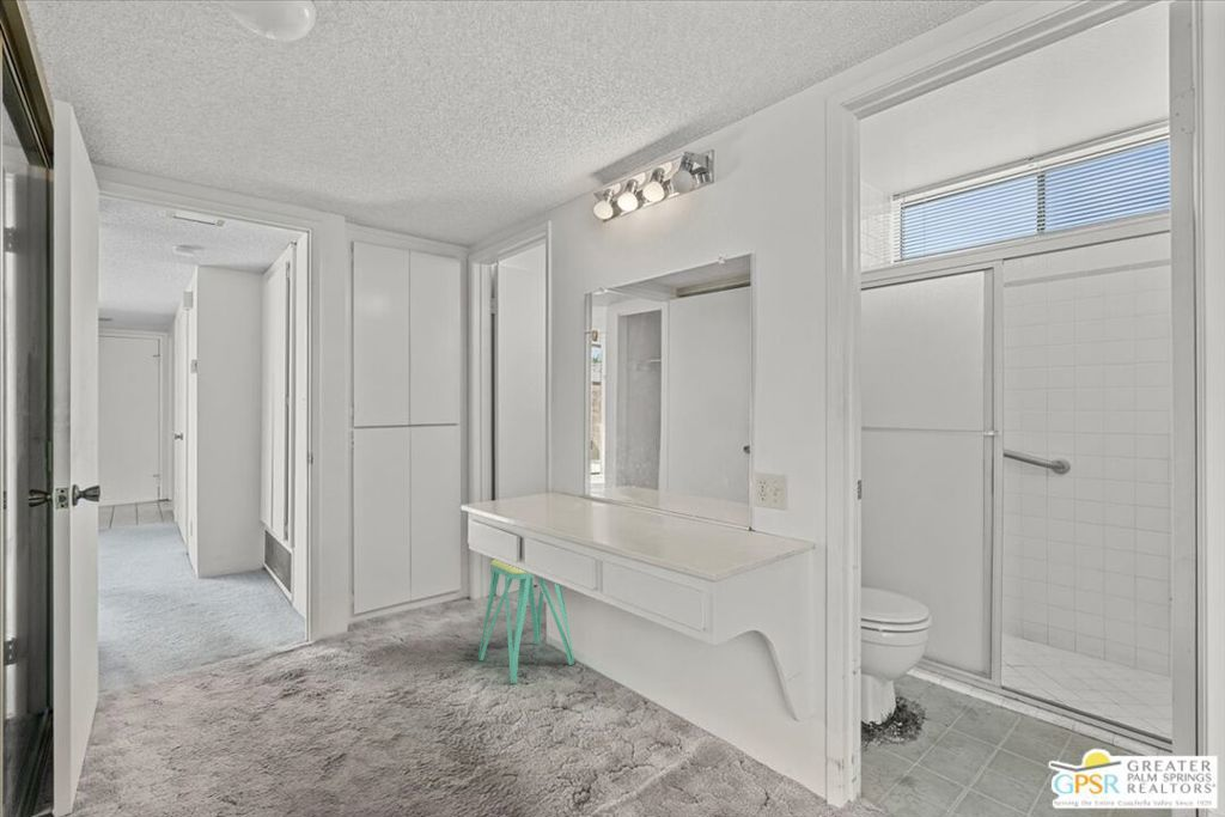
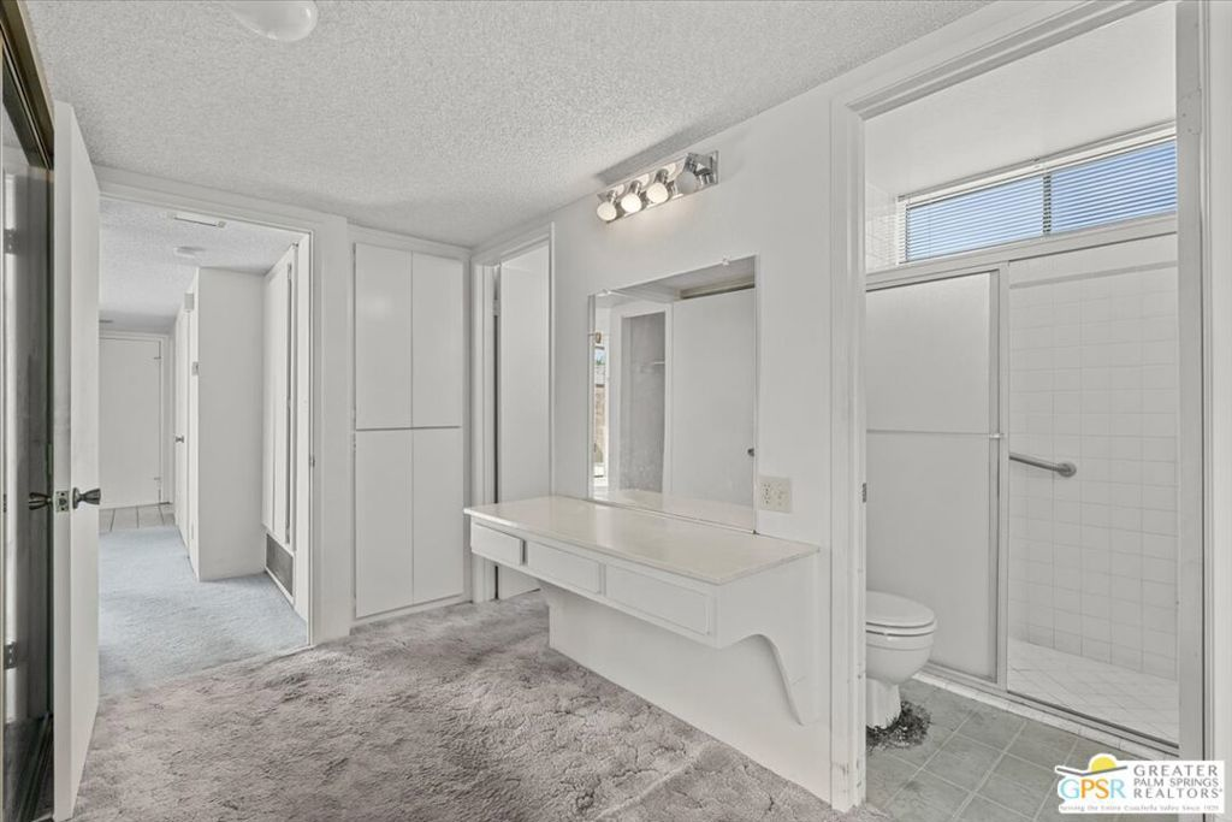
- stool (525, 609)
